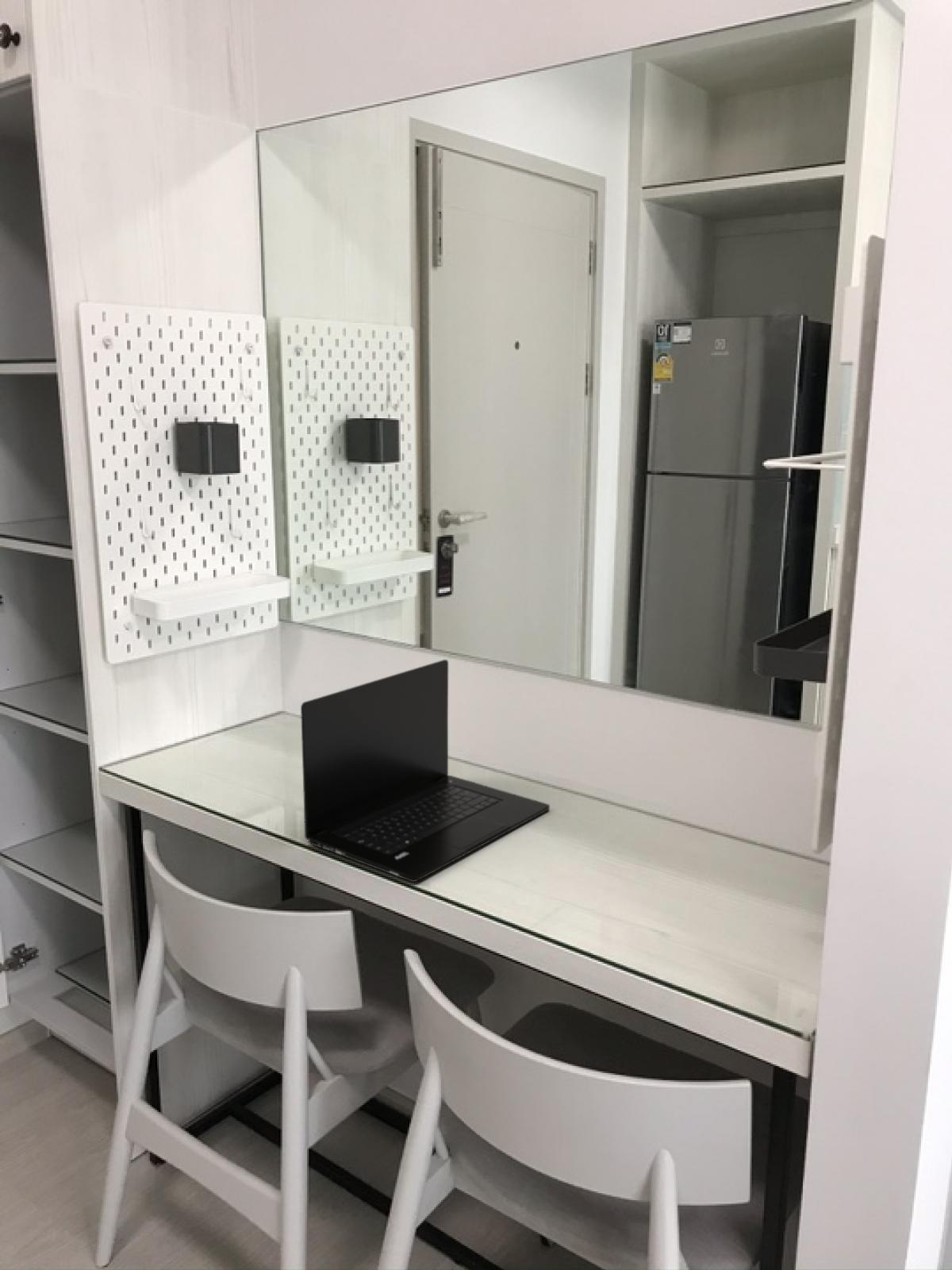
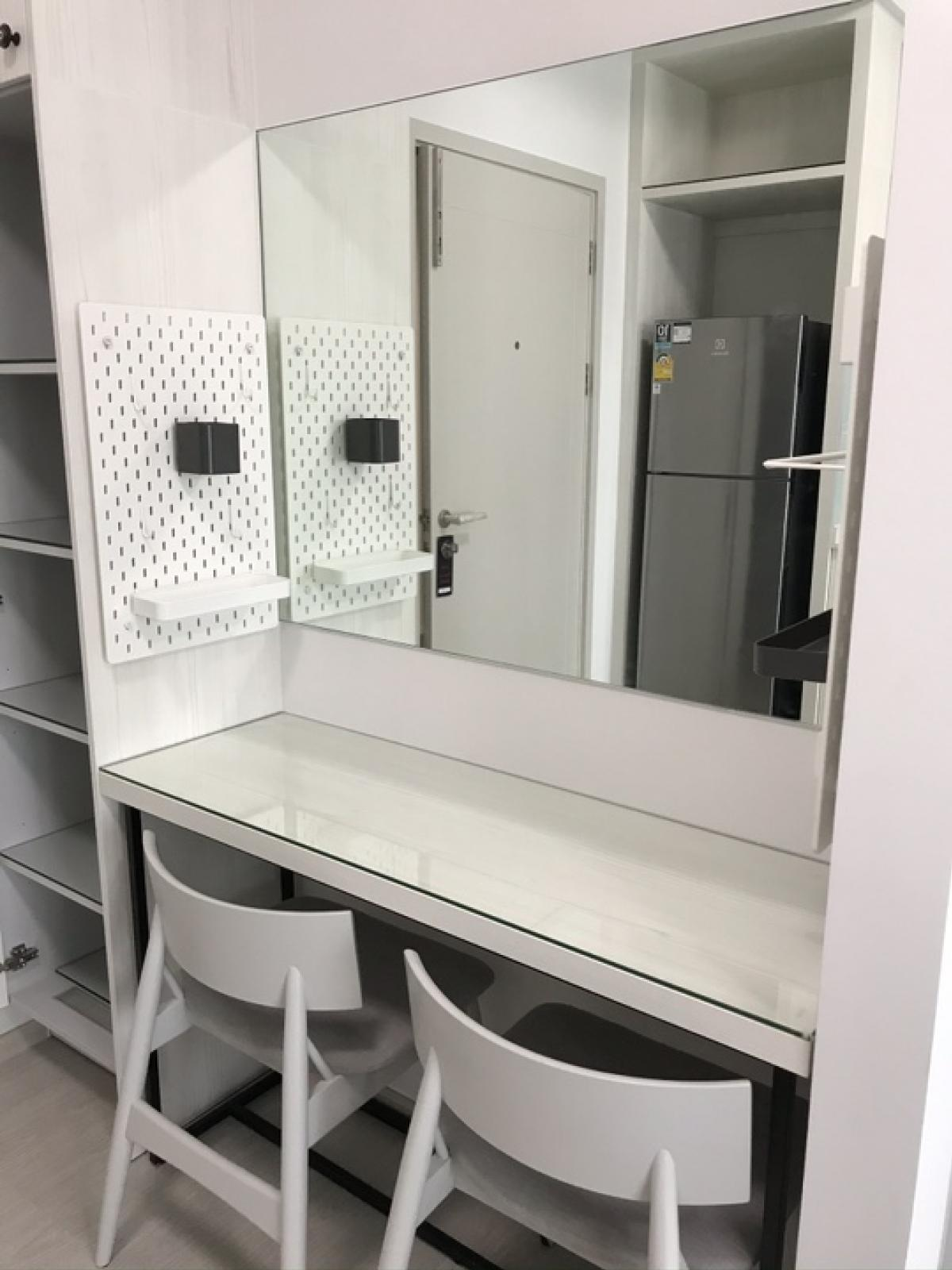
- laptop (432, 760)
